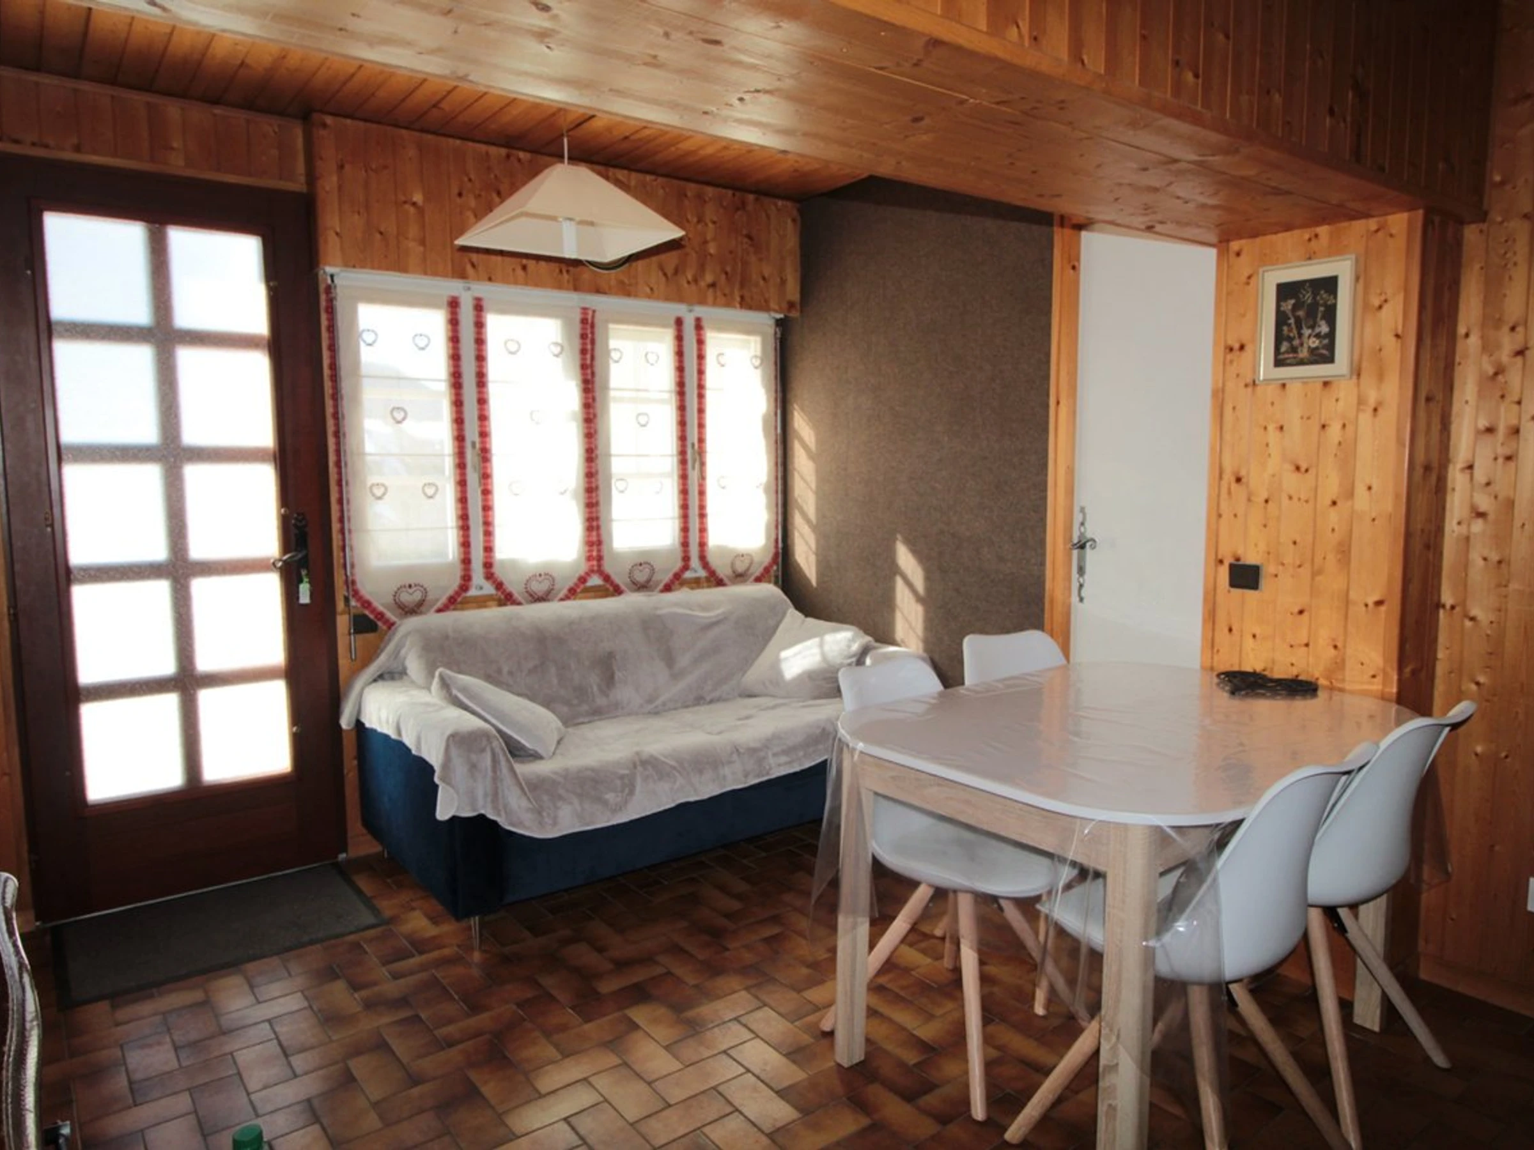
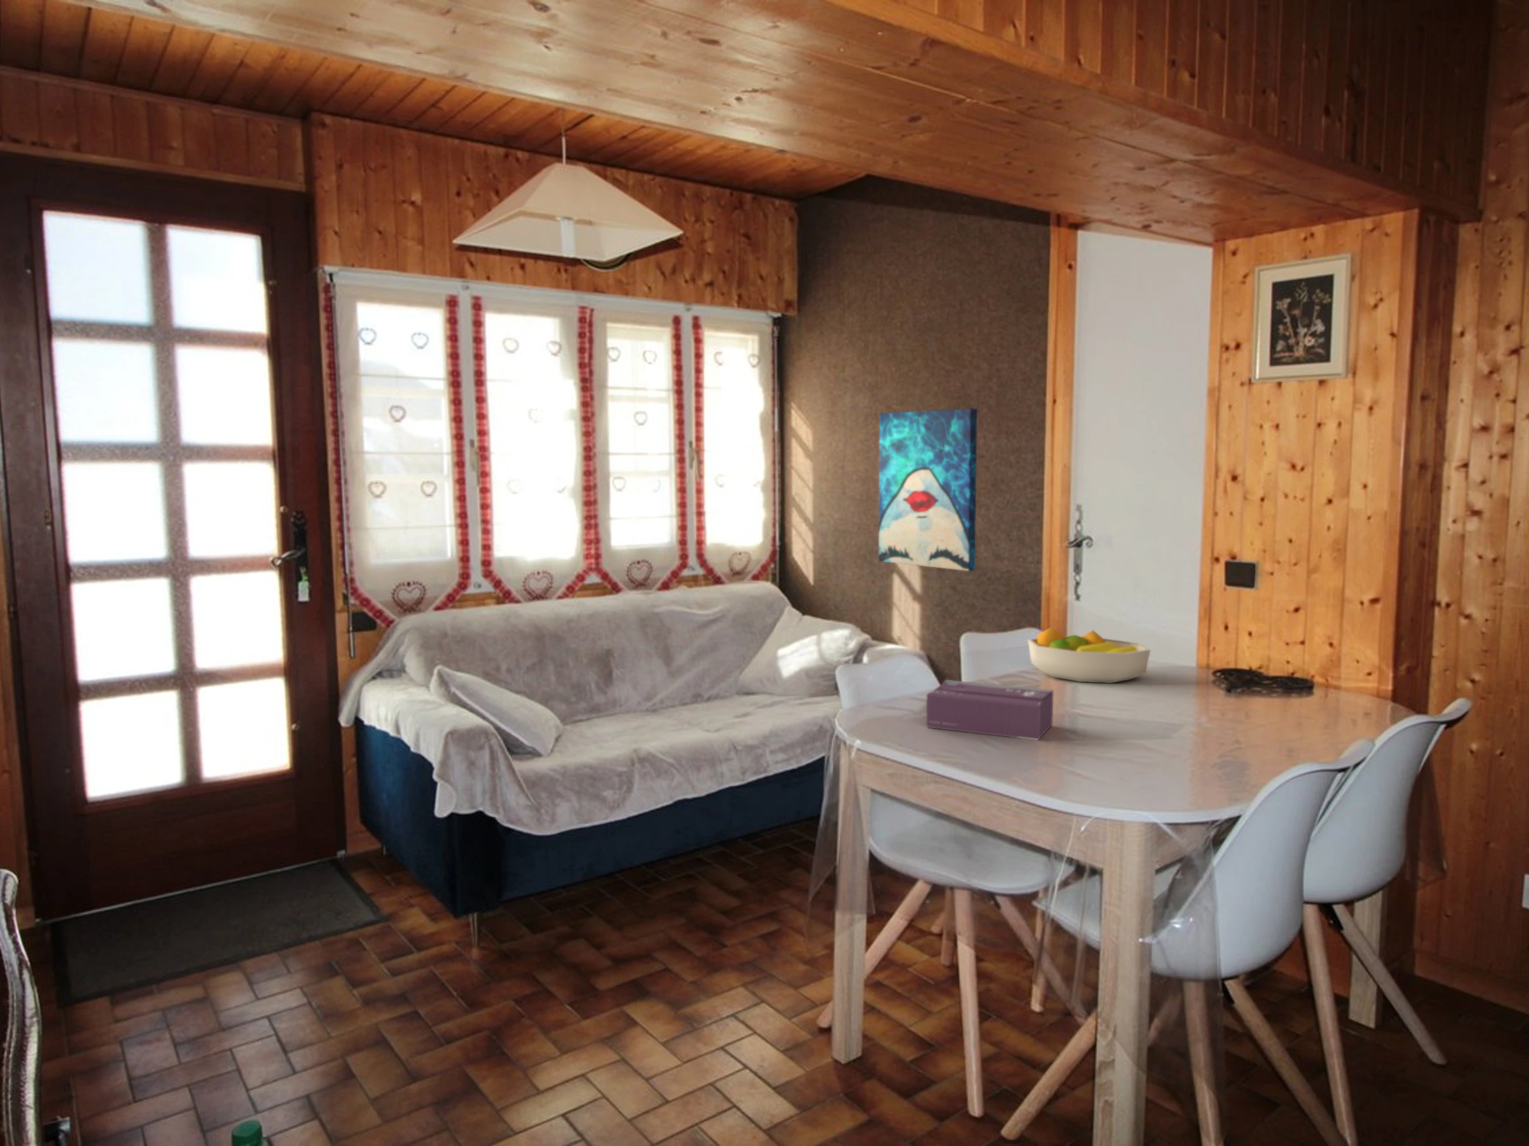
+ tissue box (990, 708)
+ wall art (925, 489)
+ fruit bowl (1087, 652)
